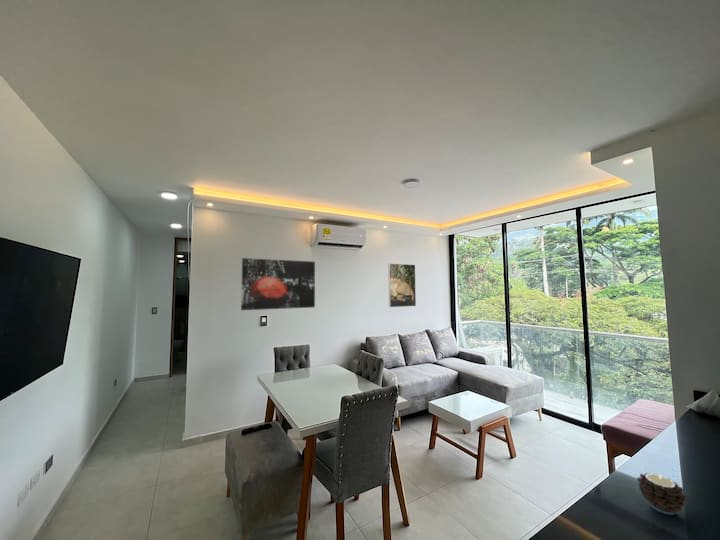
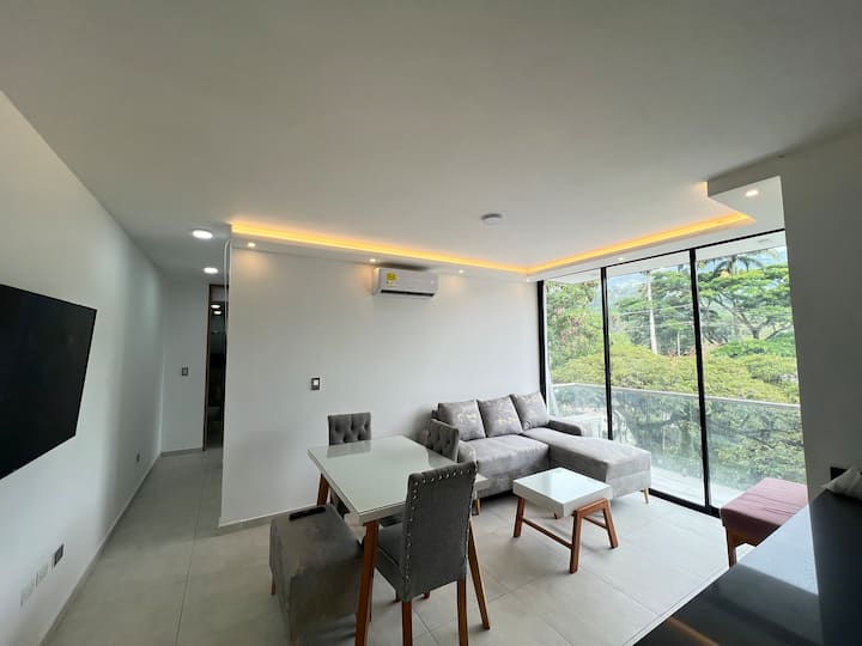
- wall art (280, 284)
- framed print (402, 285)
- candle (661, 491)
